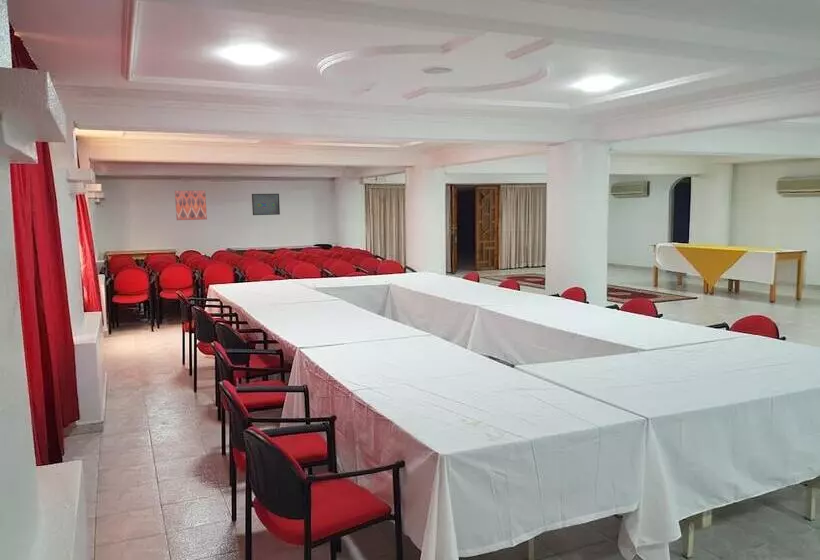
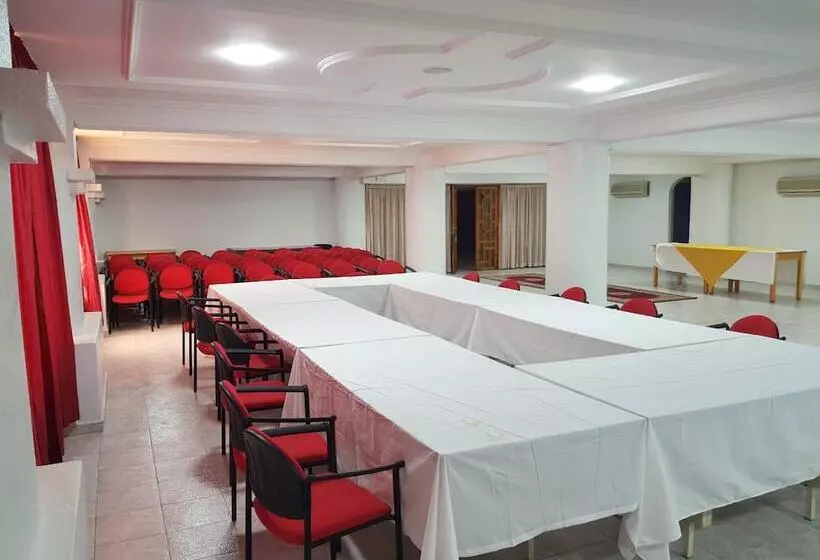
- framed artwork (265, 204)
- wall art (191, 205)
